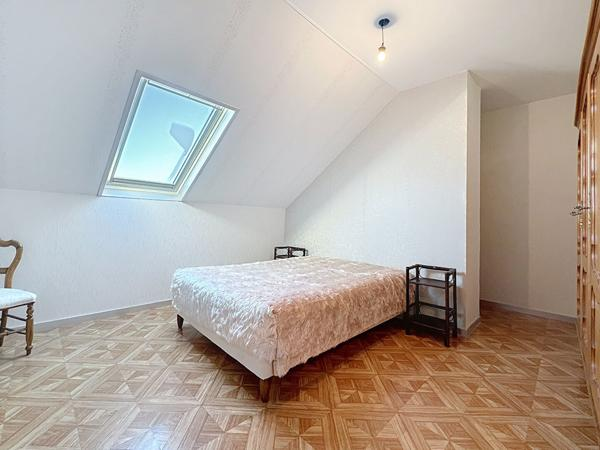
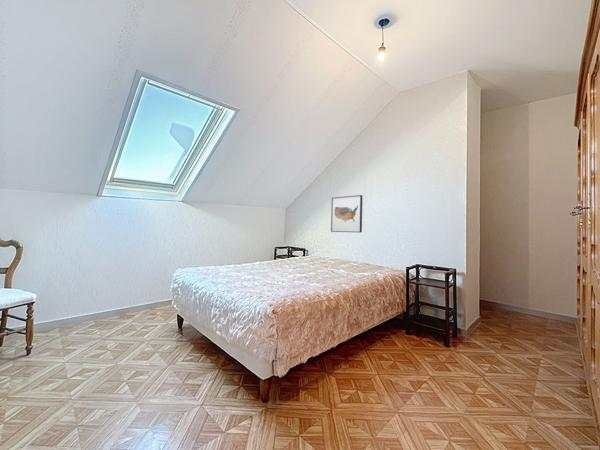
+ wall art (346, 214)
